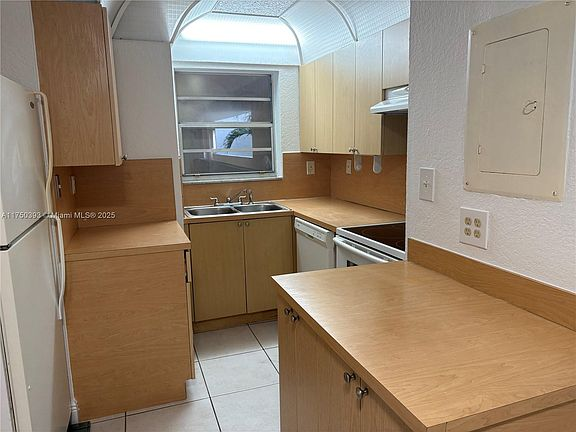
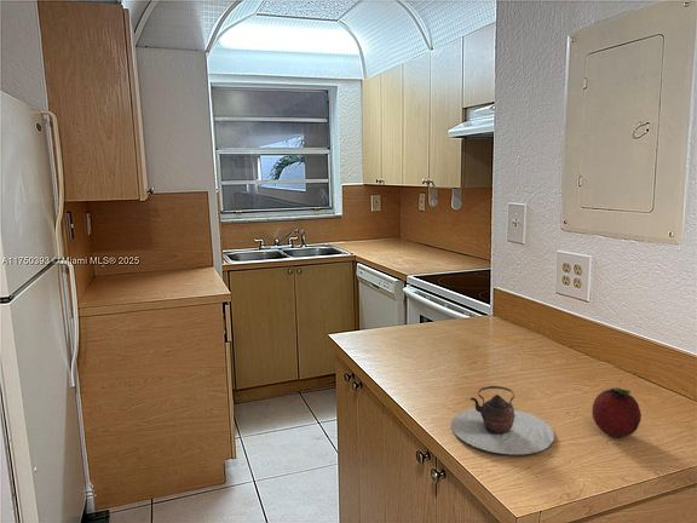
+ teapot (501, 407)
+ fruit (616, 408)
